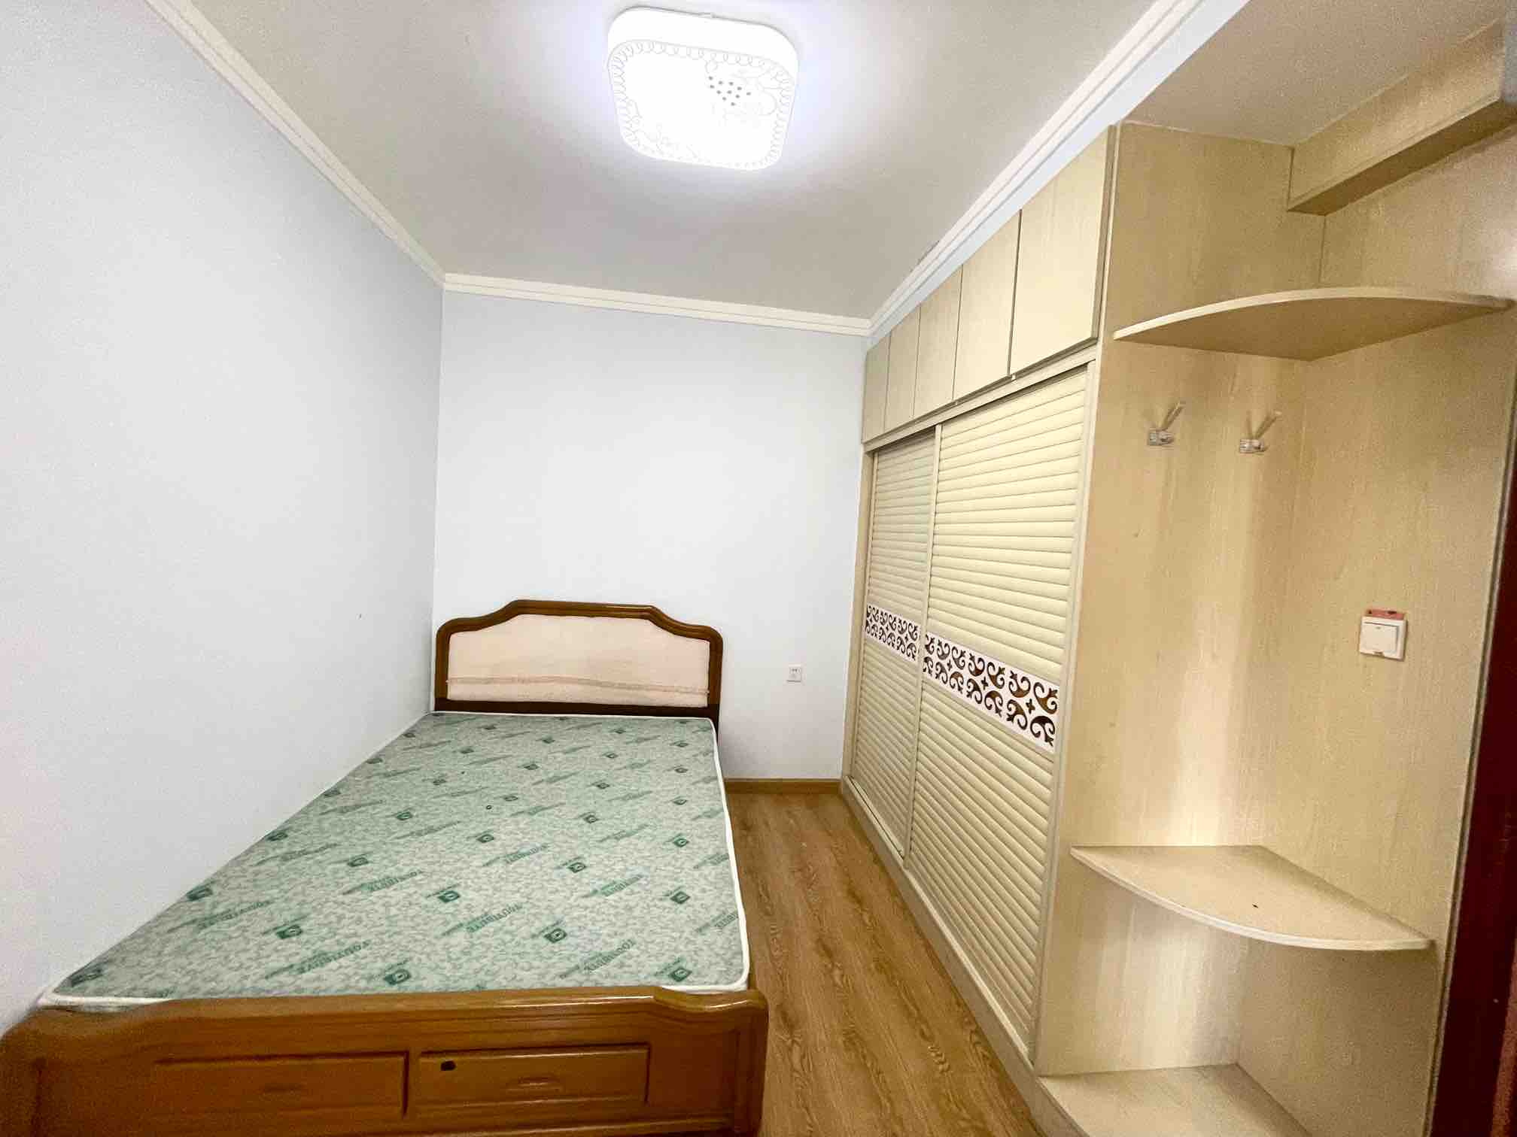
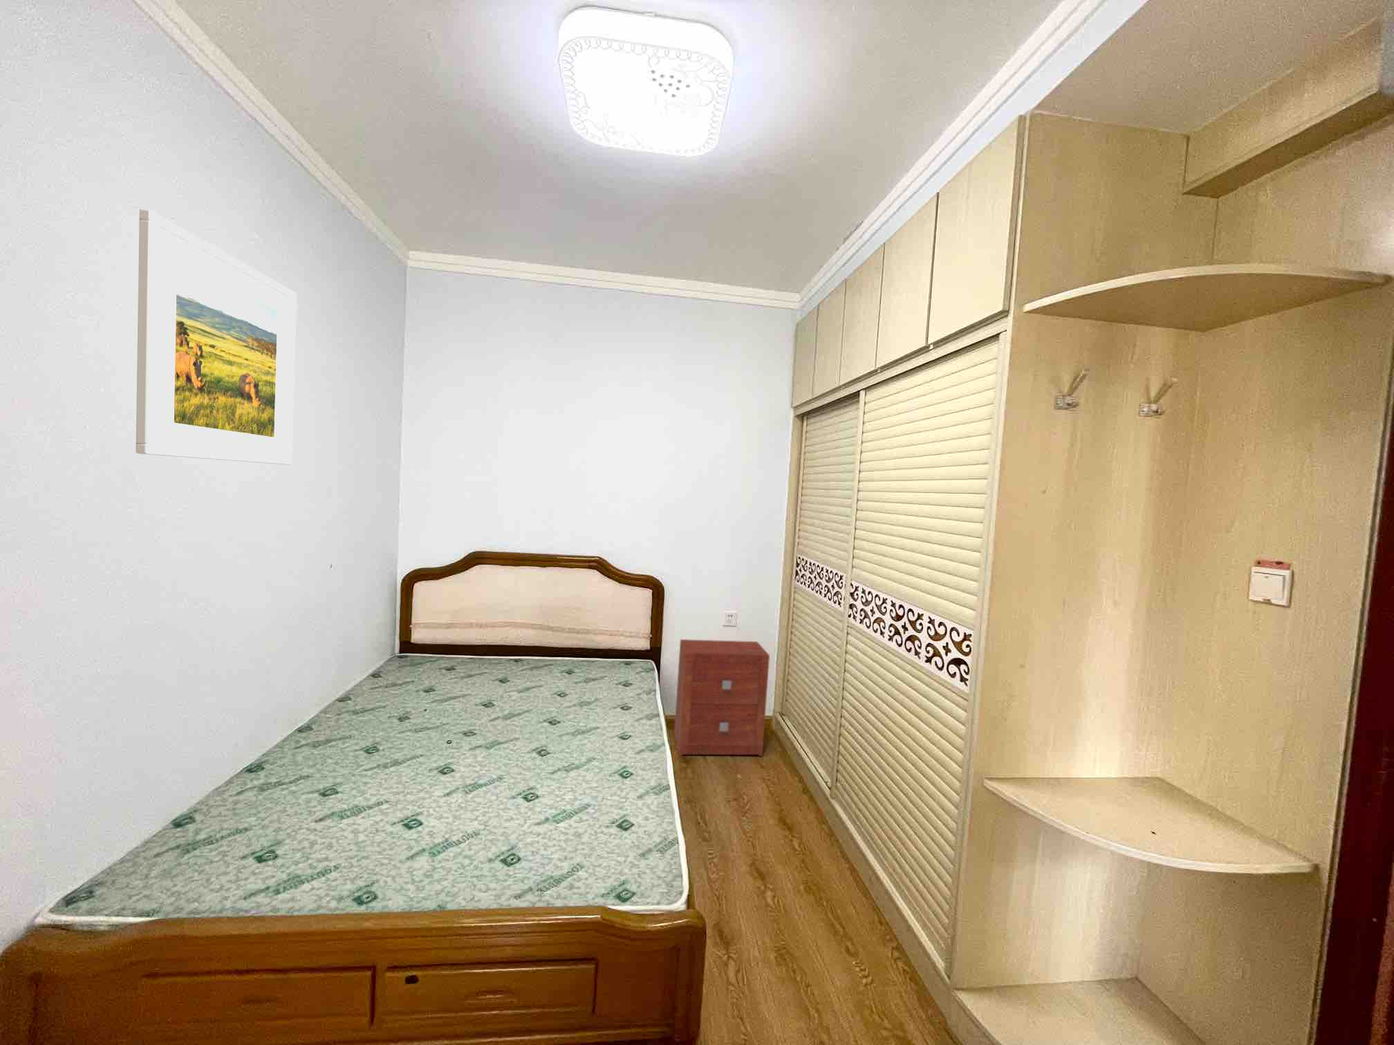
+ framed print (229, 359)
+ nightstand (720, 697)
